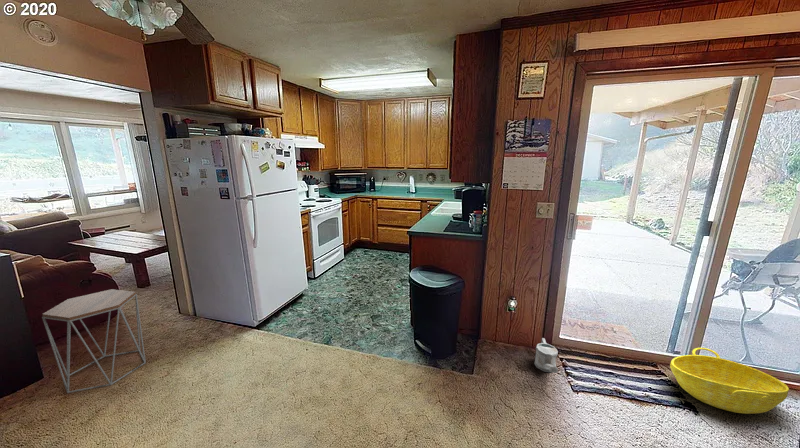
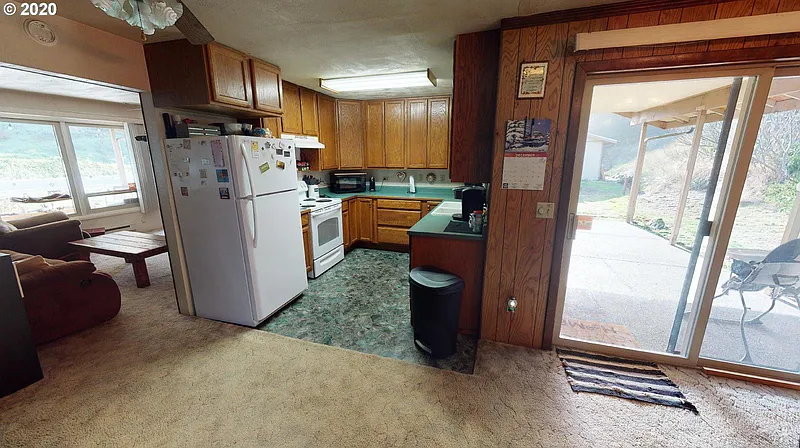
- basket (724, 383)
- watering can (547, 359)
- side table (106, 336)
